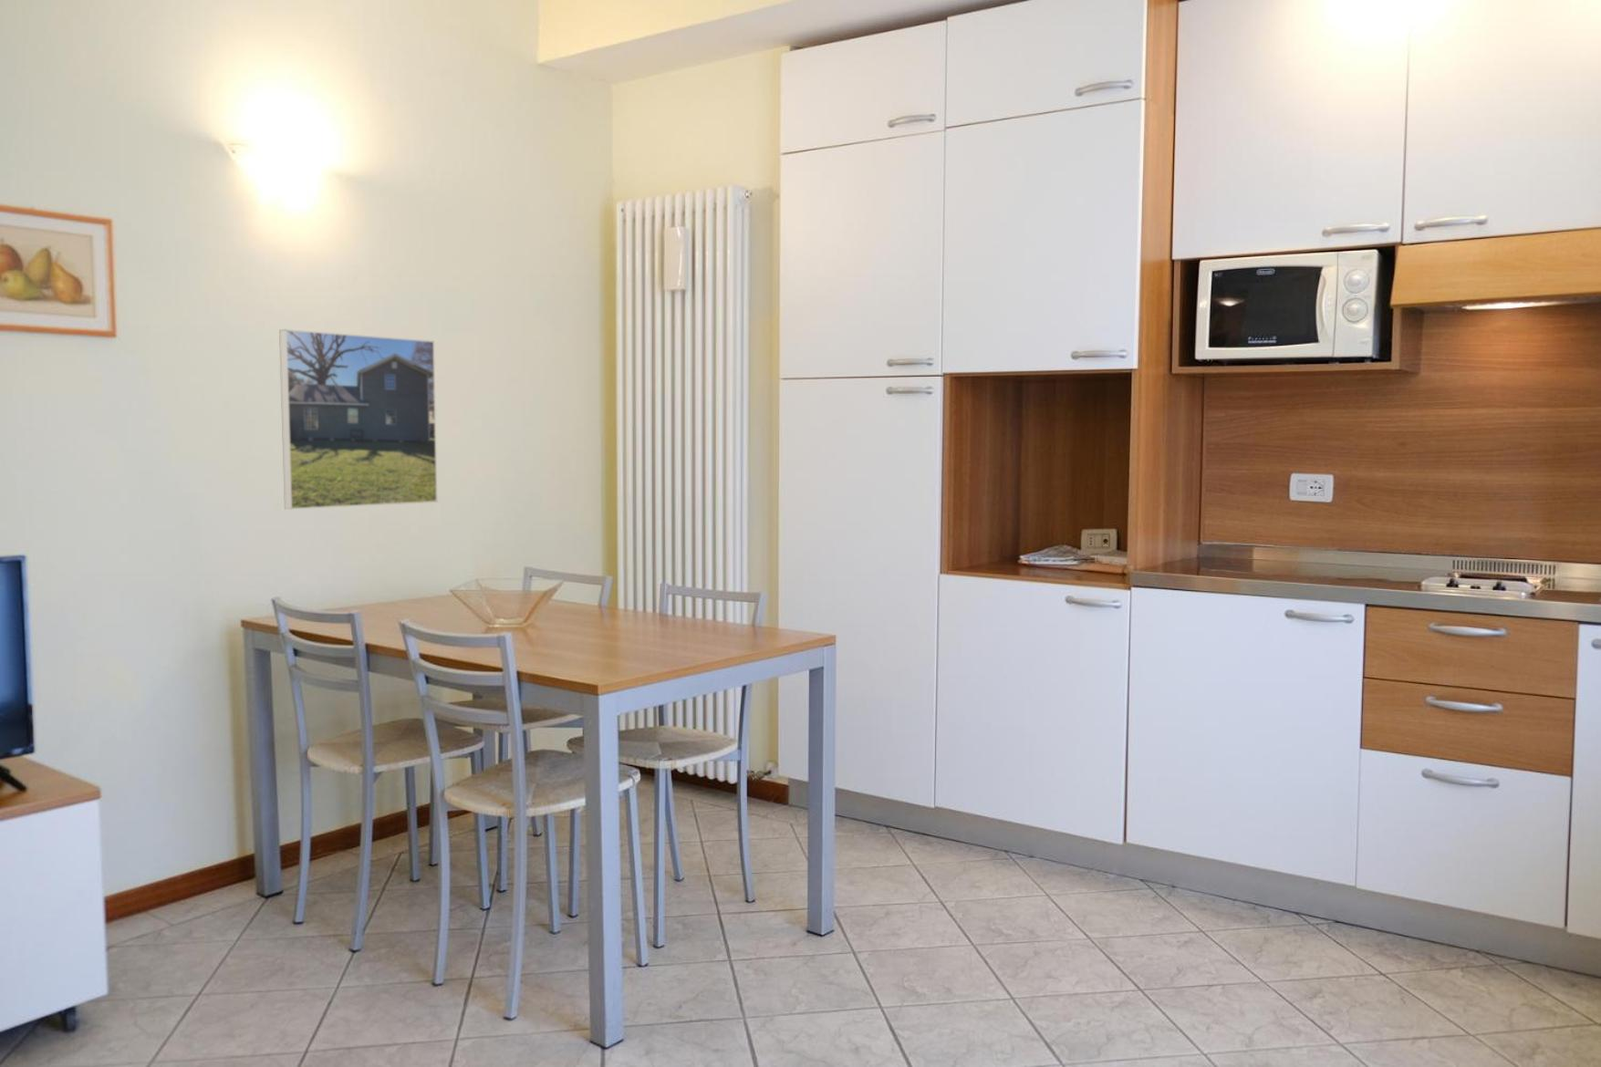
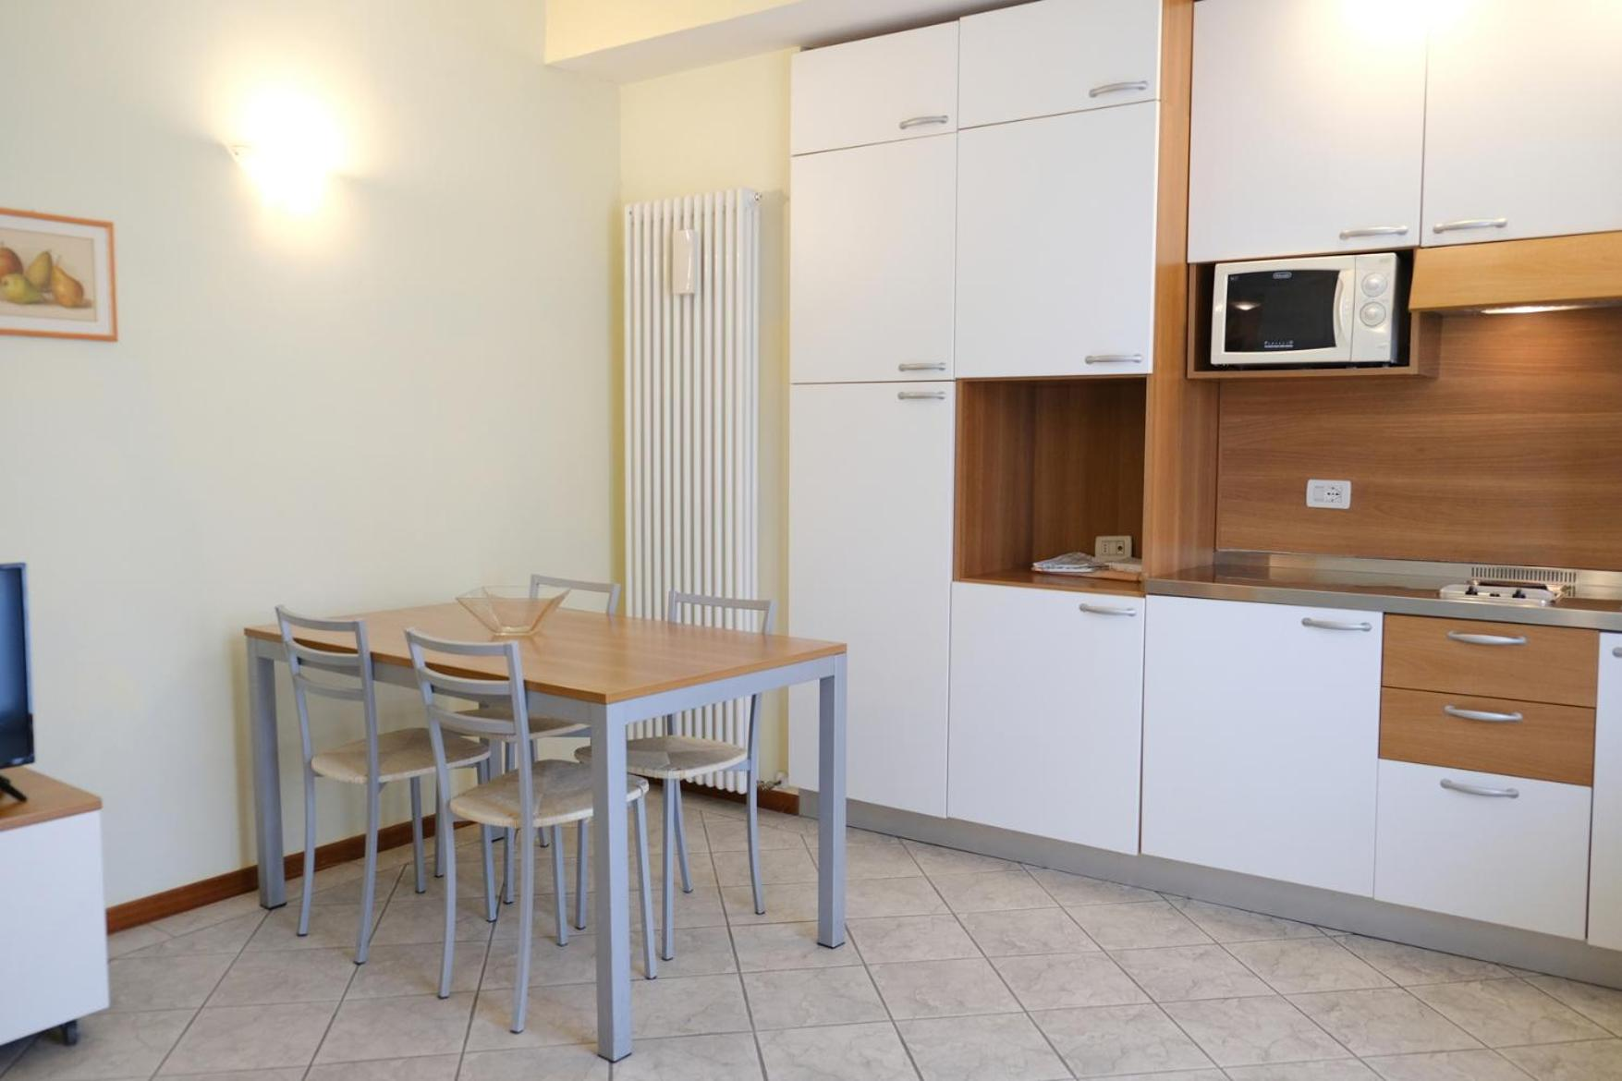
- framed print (362, 420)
